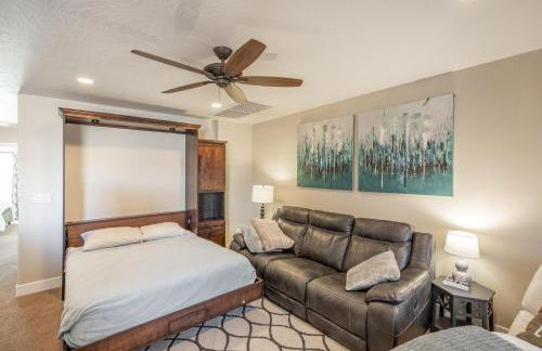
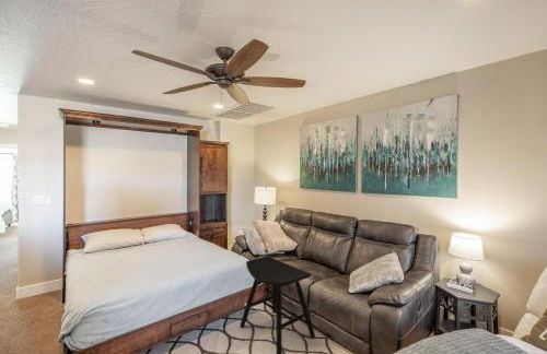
+ stool (276, 298)
